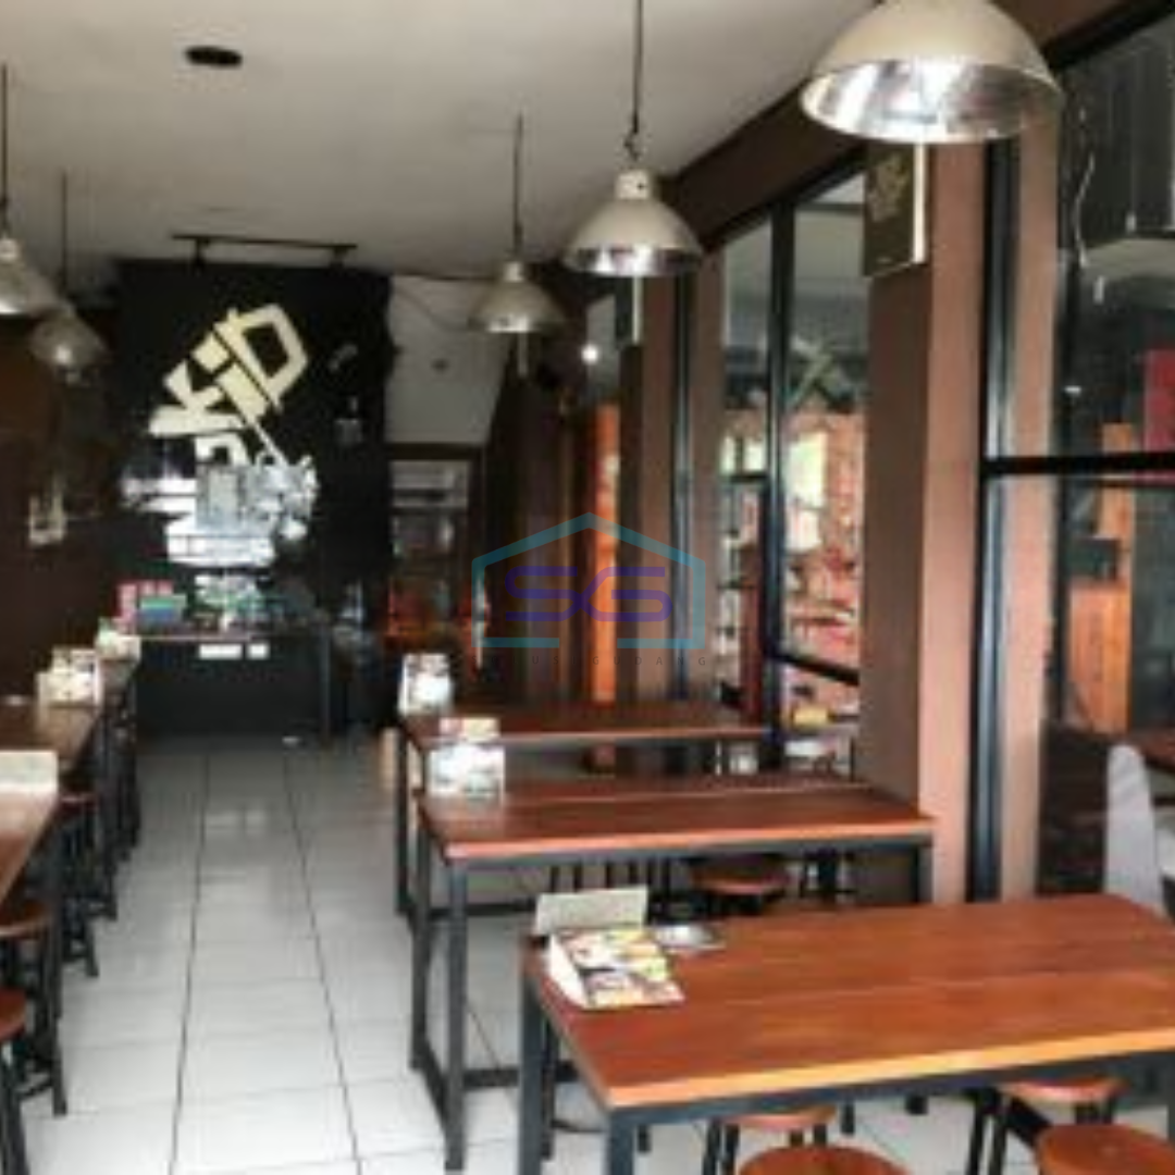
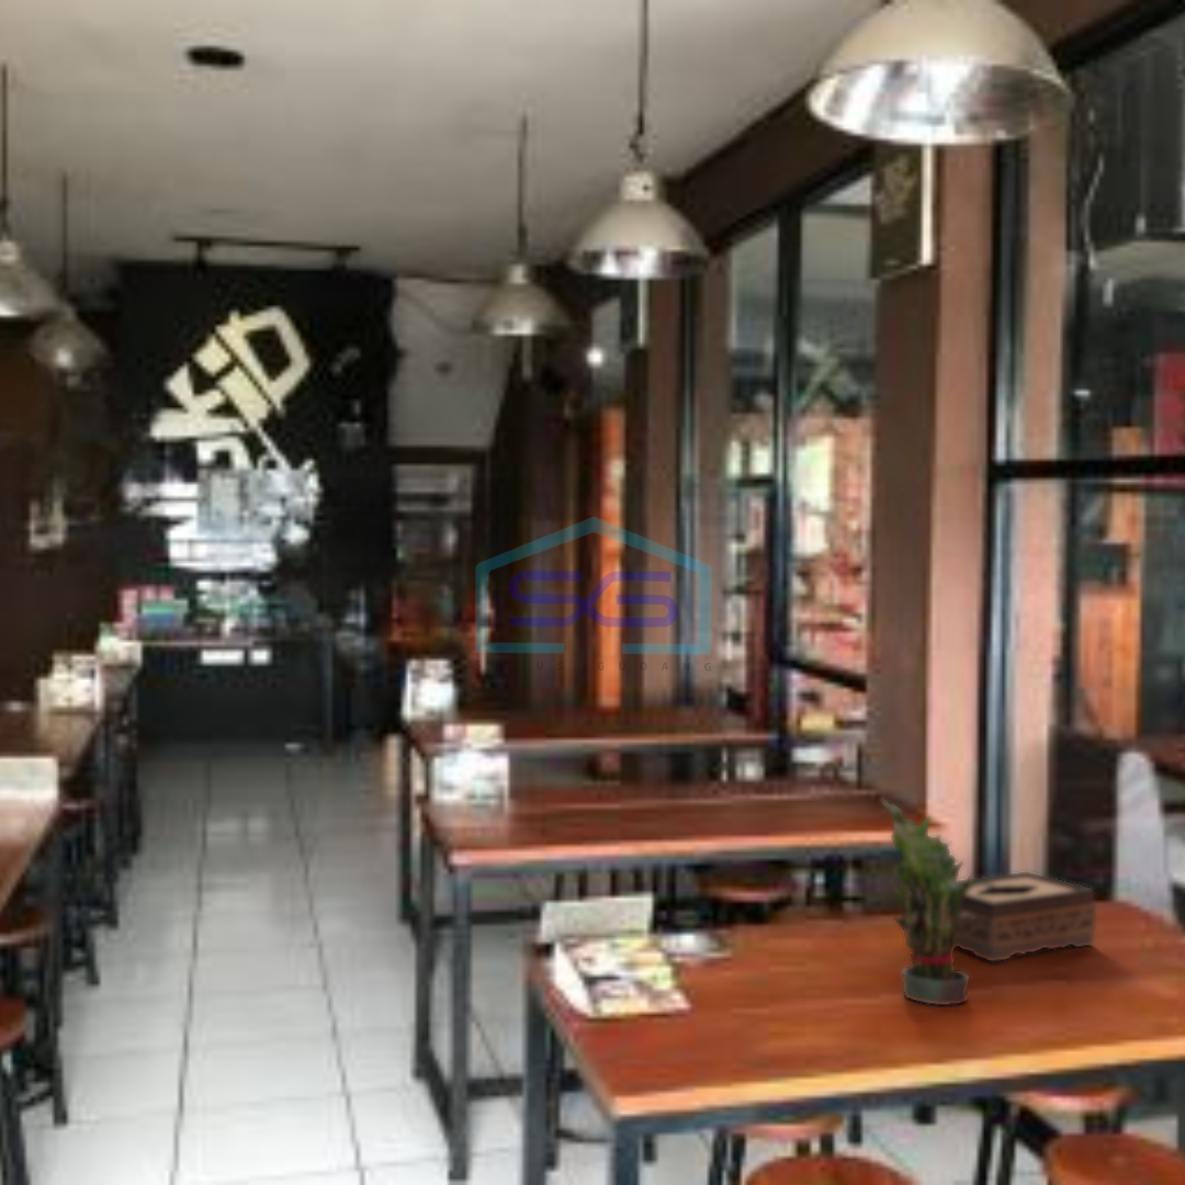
+ tissue box (1009, 914)
+ potted plant (925, 898)
